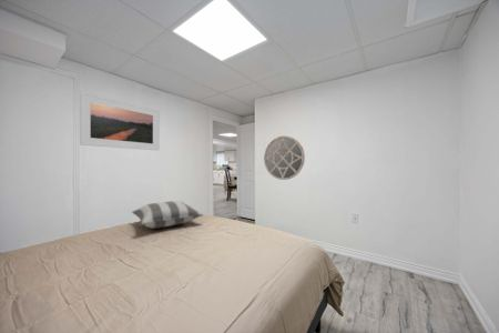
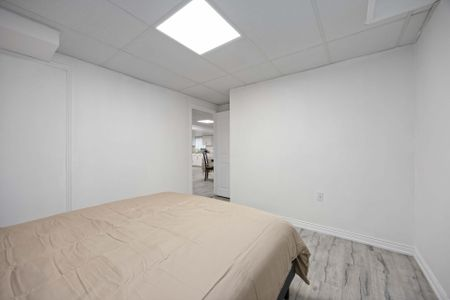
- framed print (124, 124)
- home mirror (283, 158)
- pillow (166, 213)
